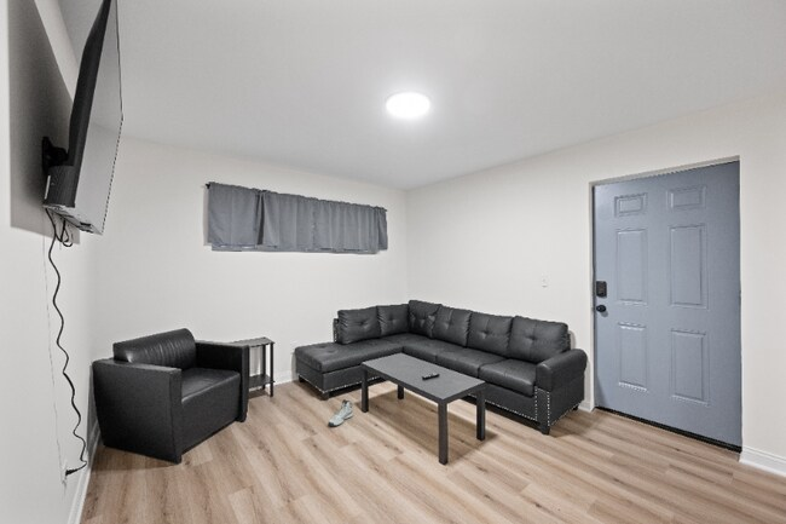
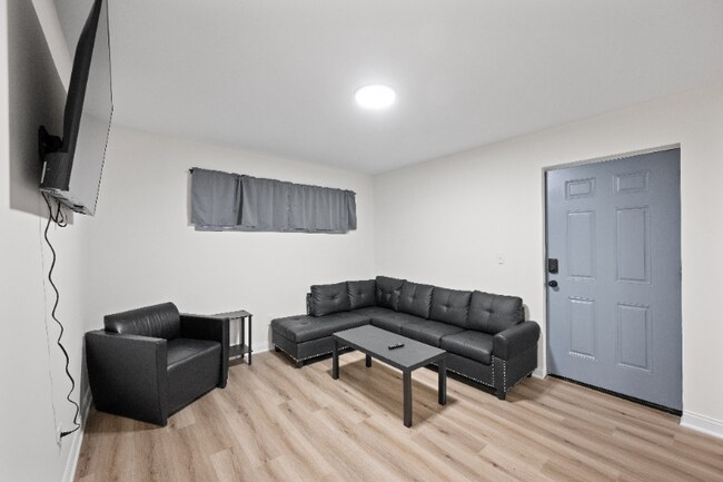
- sneaker (340, 410)
